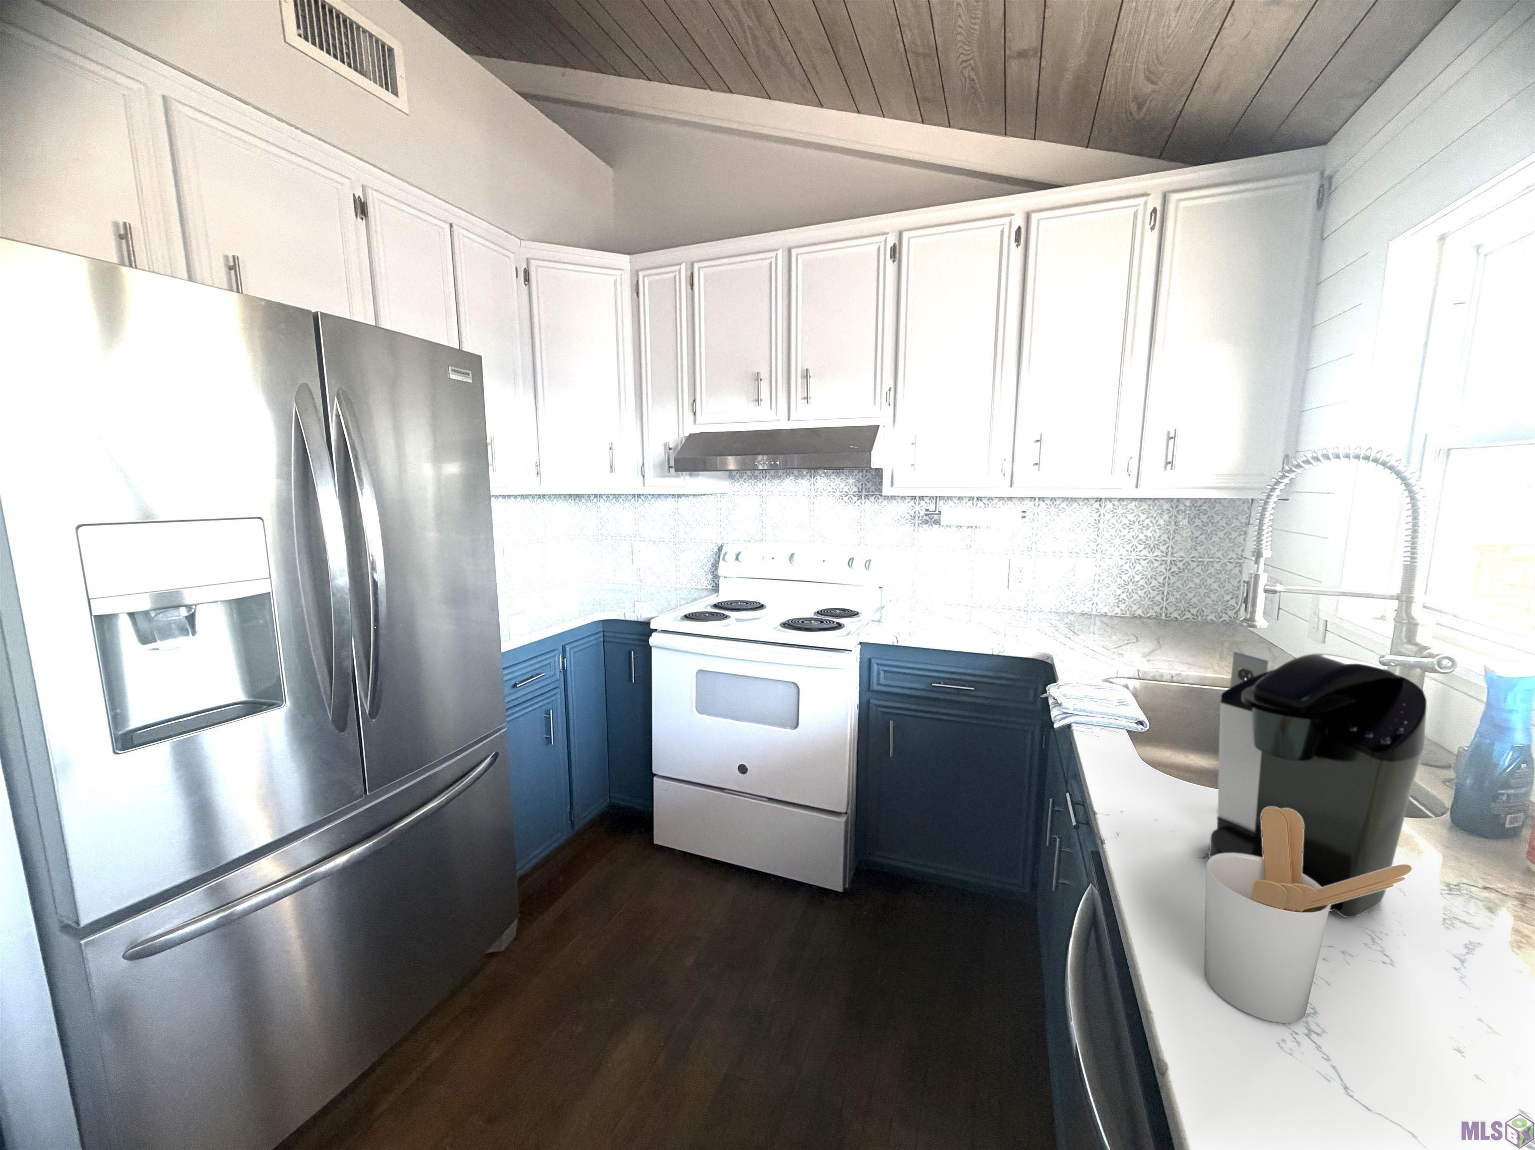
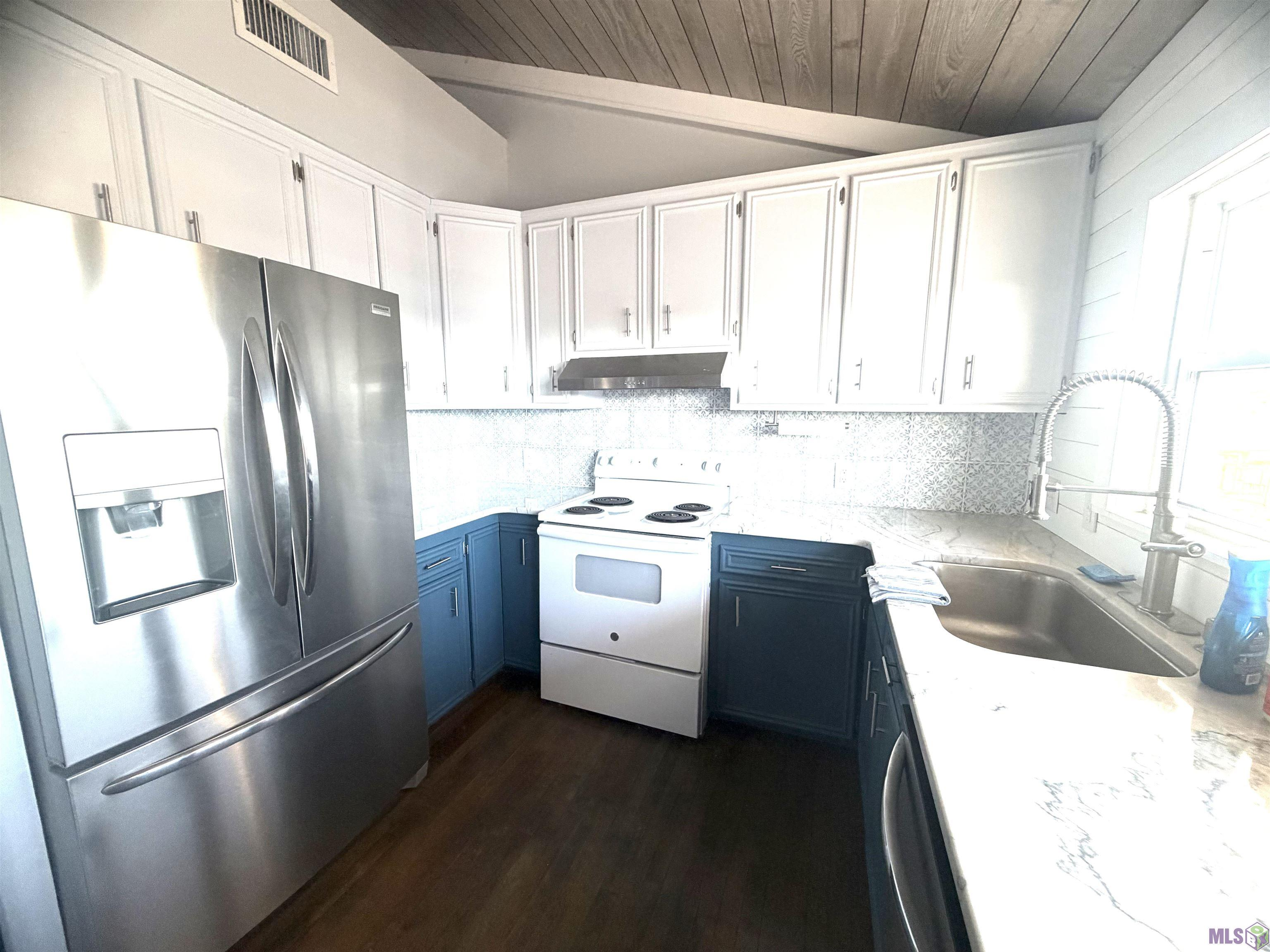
- coffee maker (1269, 749)
- utensil holder (1296, 922)
